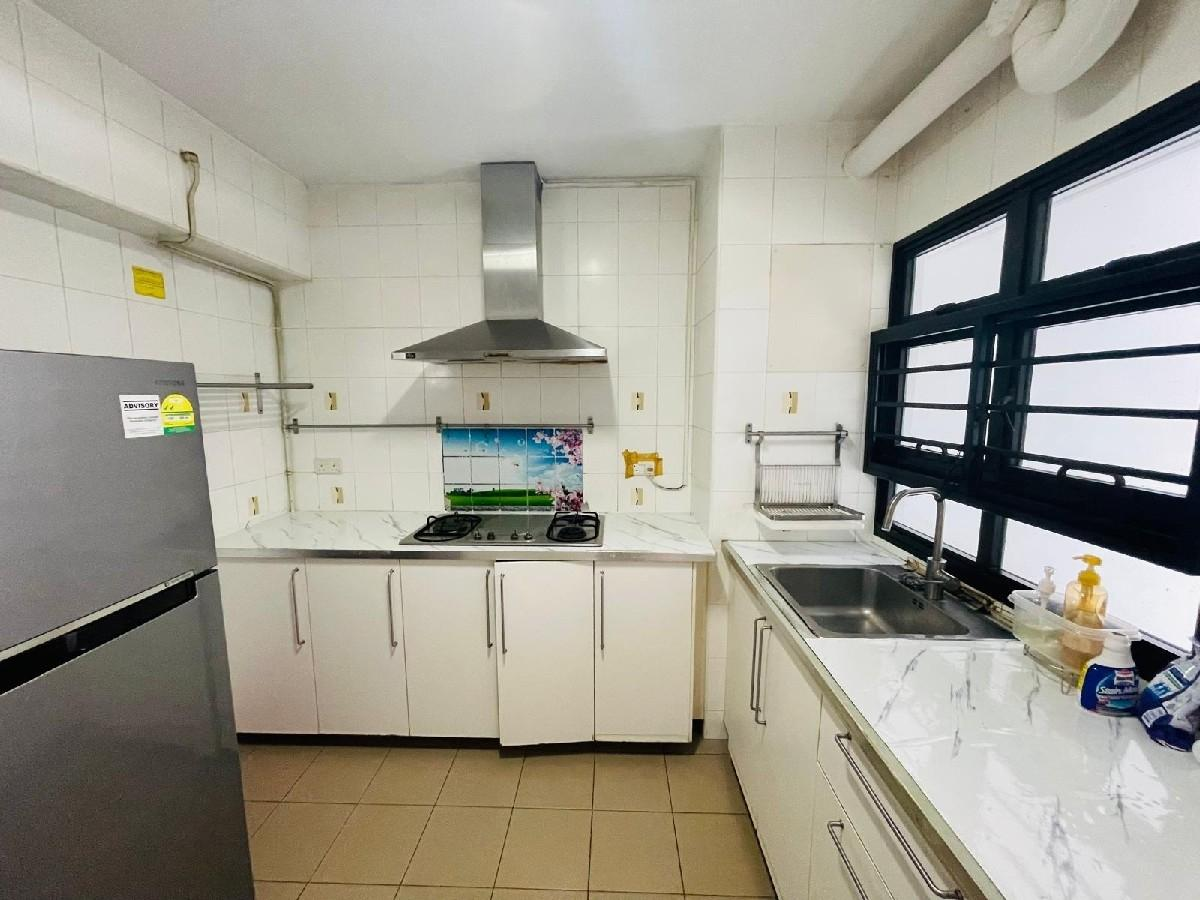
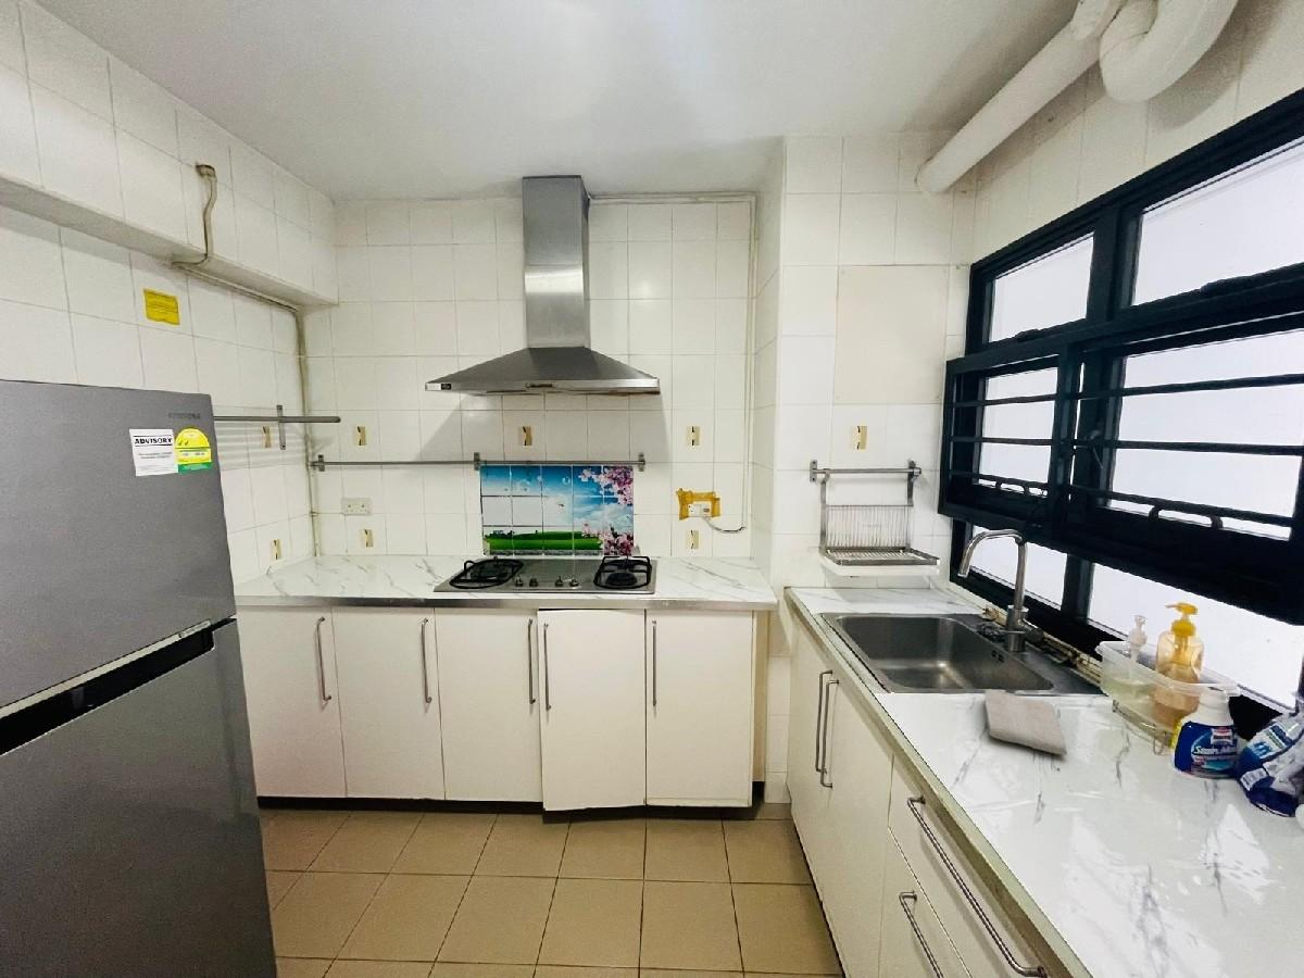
+ washcloth (1021, 717)
